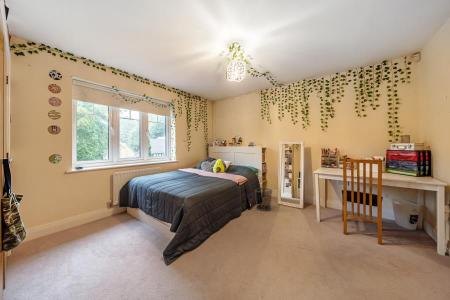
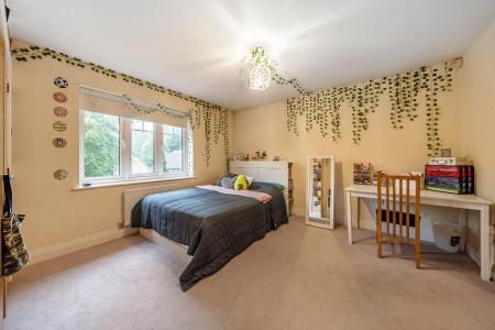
- waste bin (263, 199)
